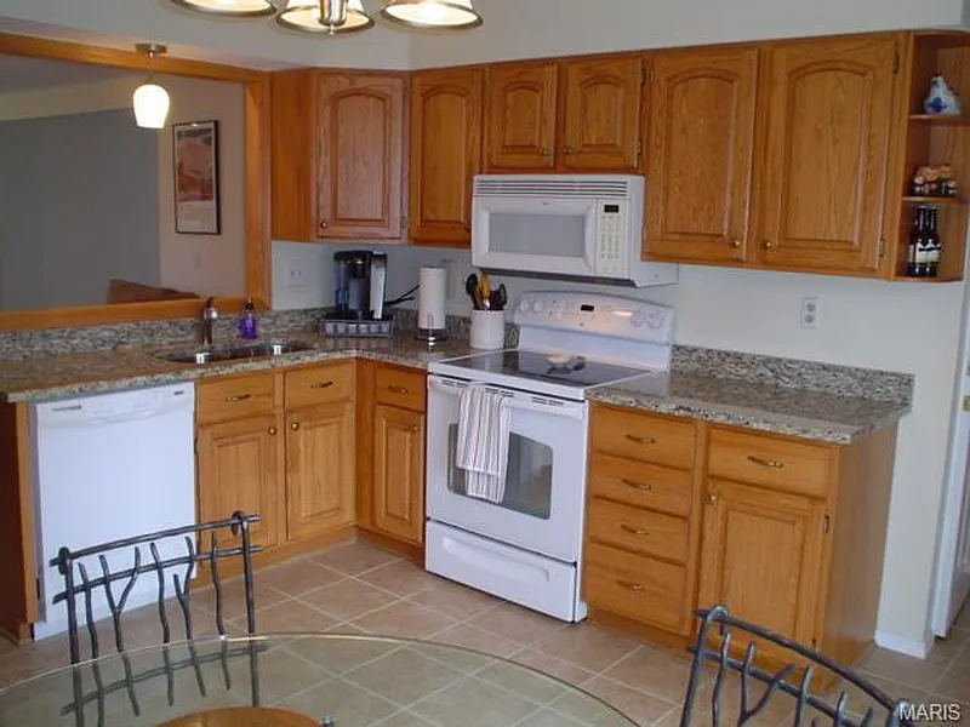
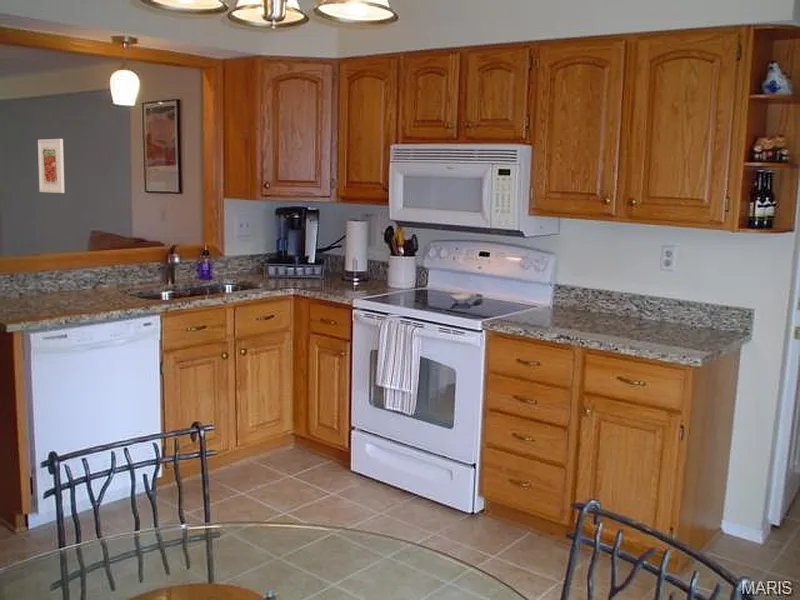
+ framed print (50, 166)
